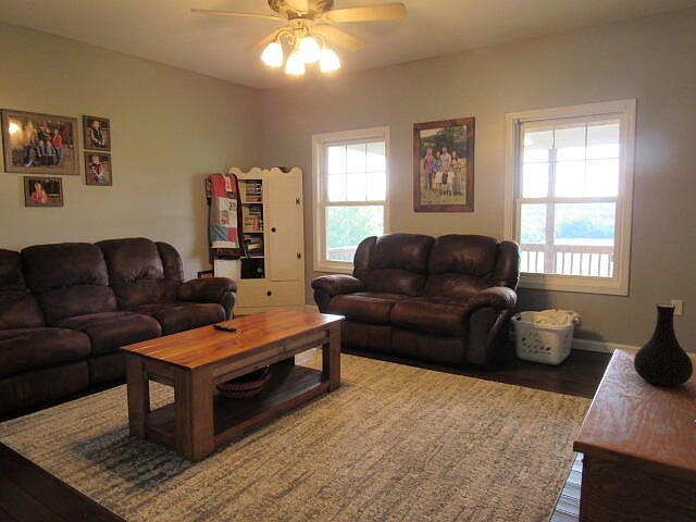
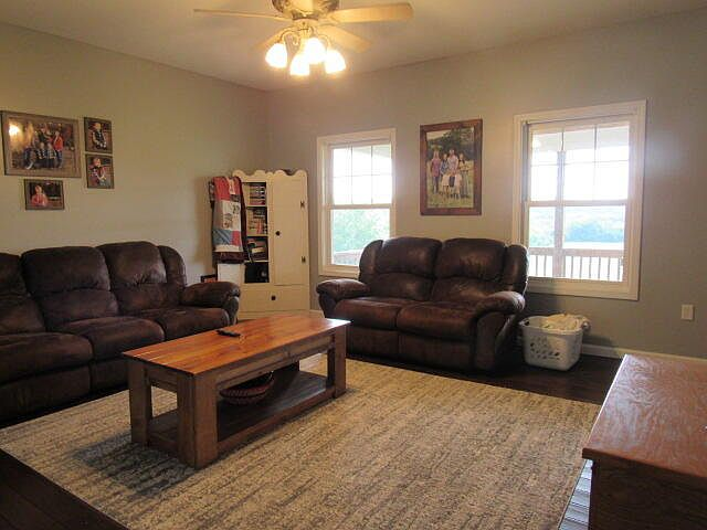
- vase (663, 344)
